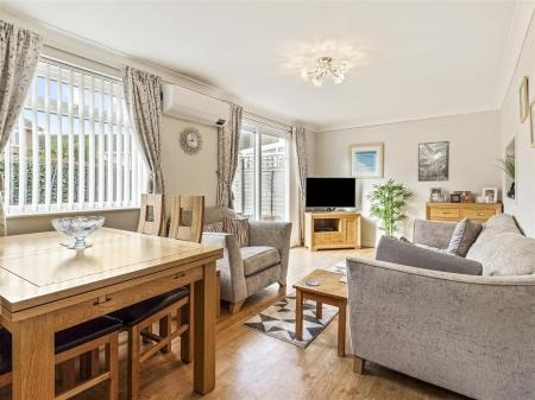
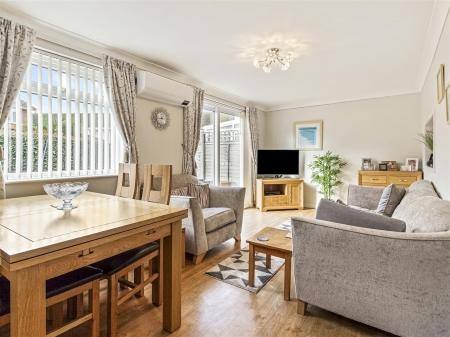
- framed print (433, 161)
